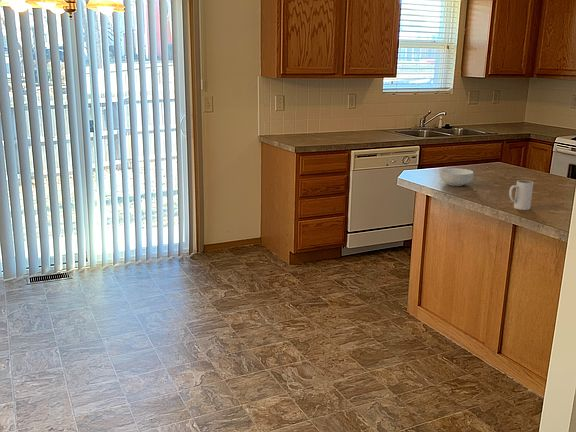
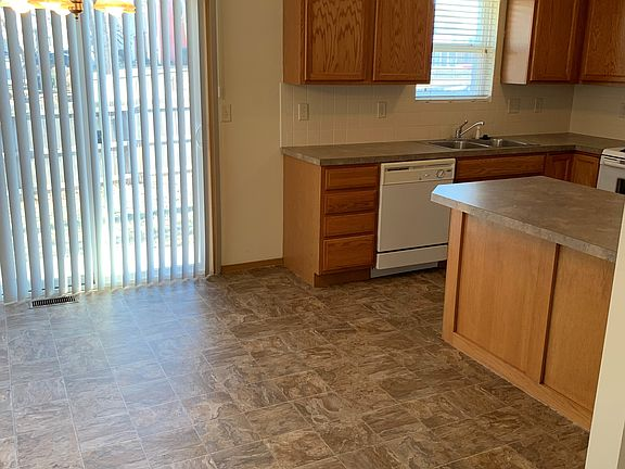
- mug (520, 195)
- cereal bowl (456, 177)
